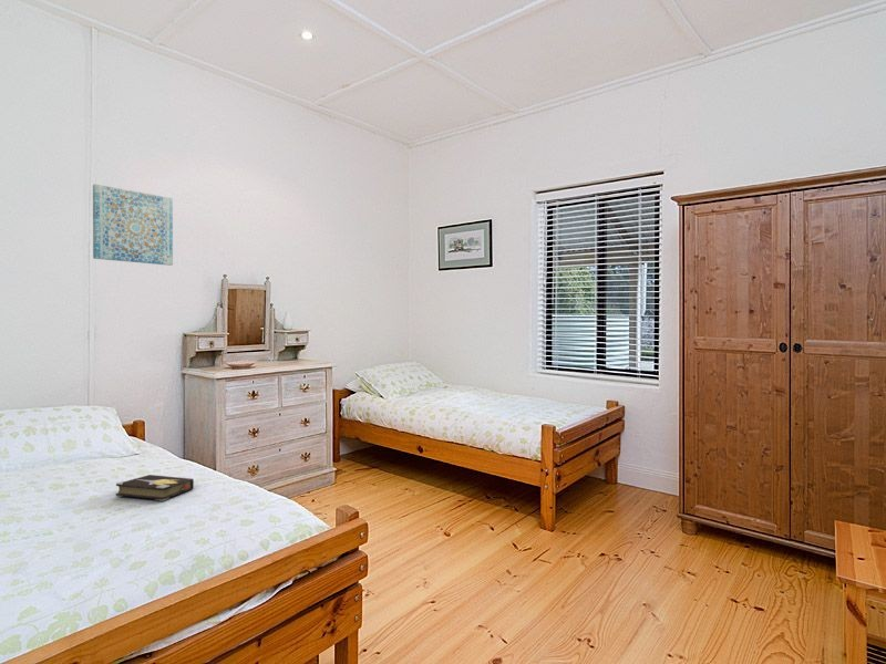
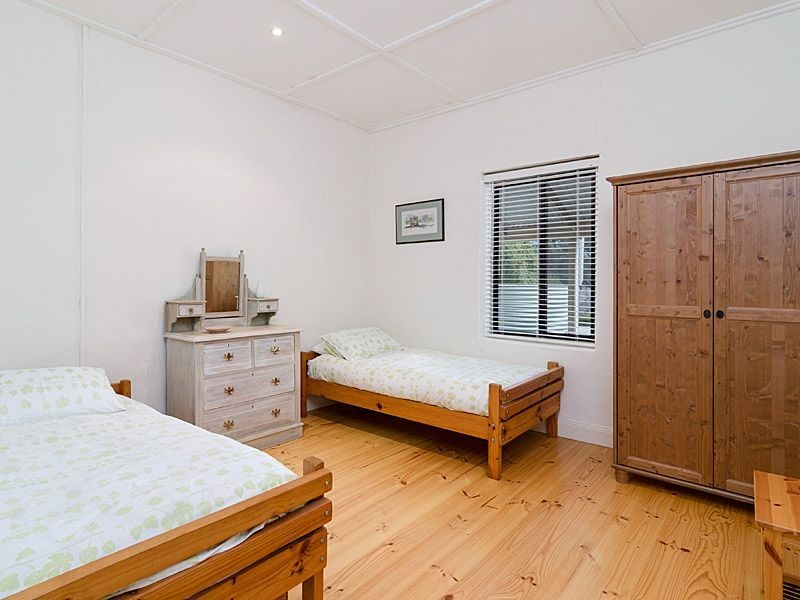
- hardback book (155, 486)
- wall art (134, 227)
